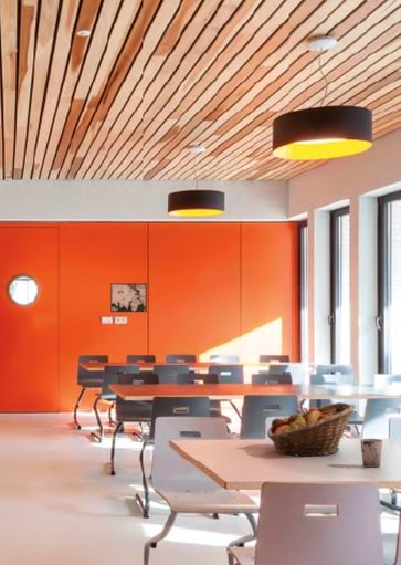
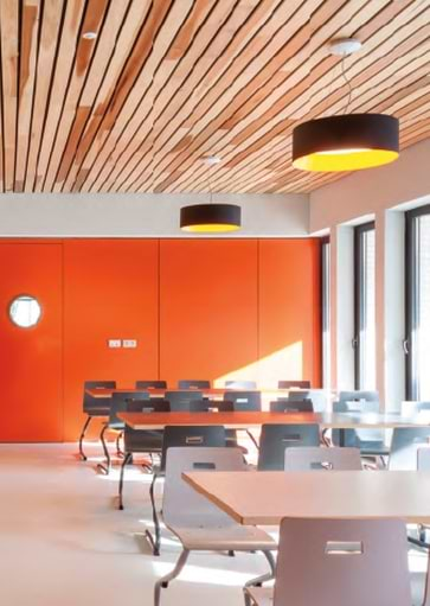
- fruit basket (310, 427)
- cup (372, 453)
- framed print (128, 297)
